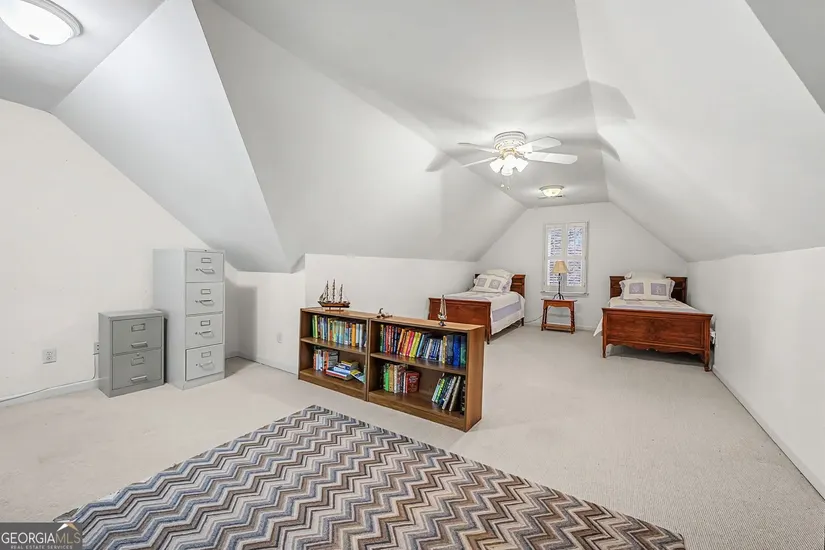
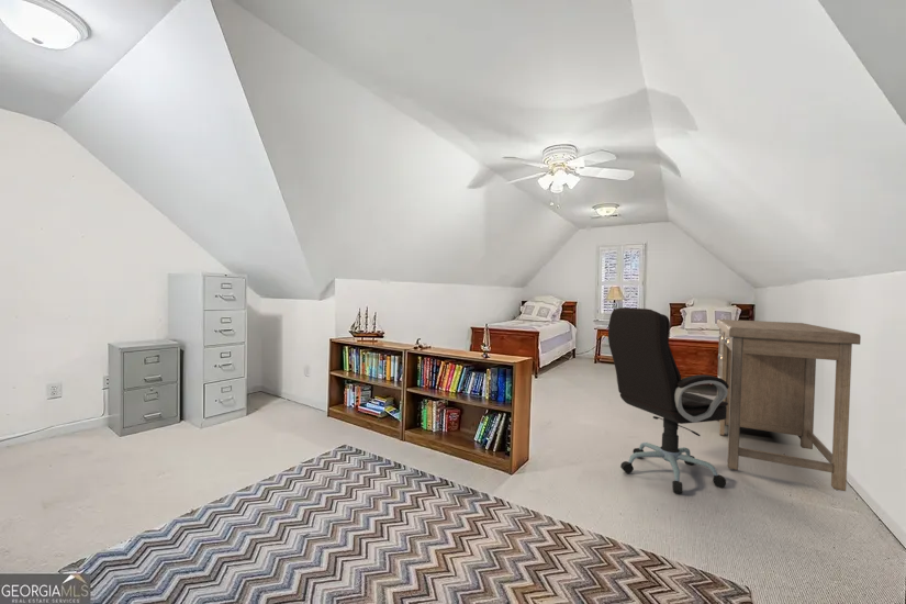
+ office chair (667, 391)
+ desk (769, 385)
